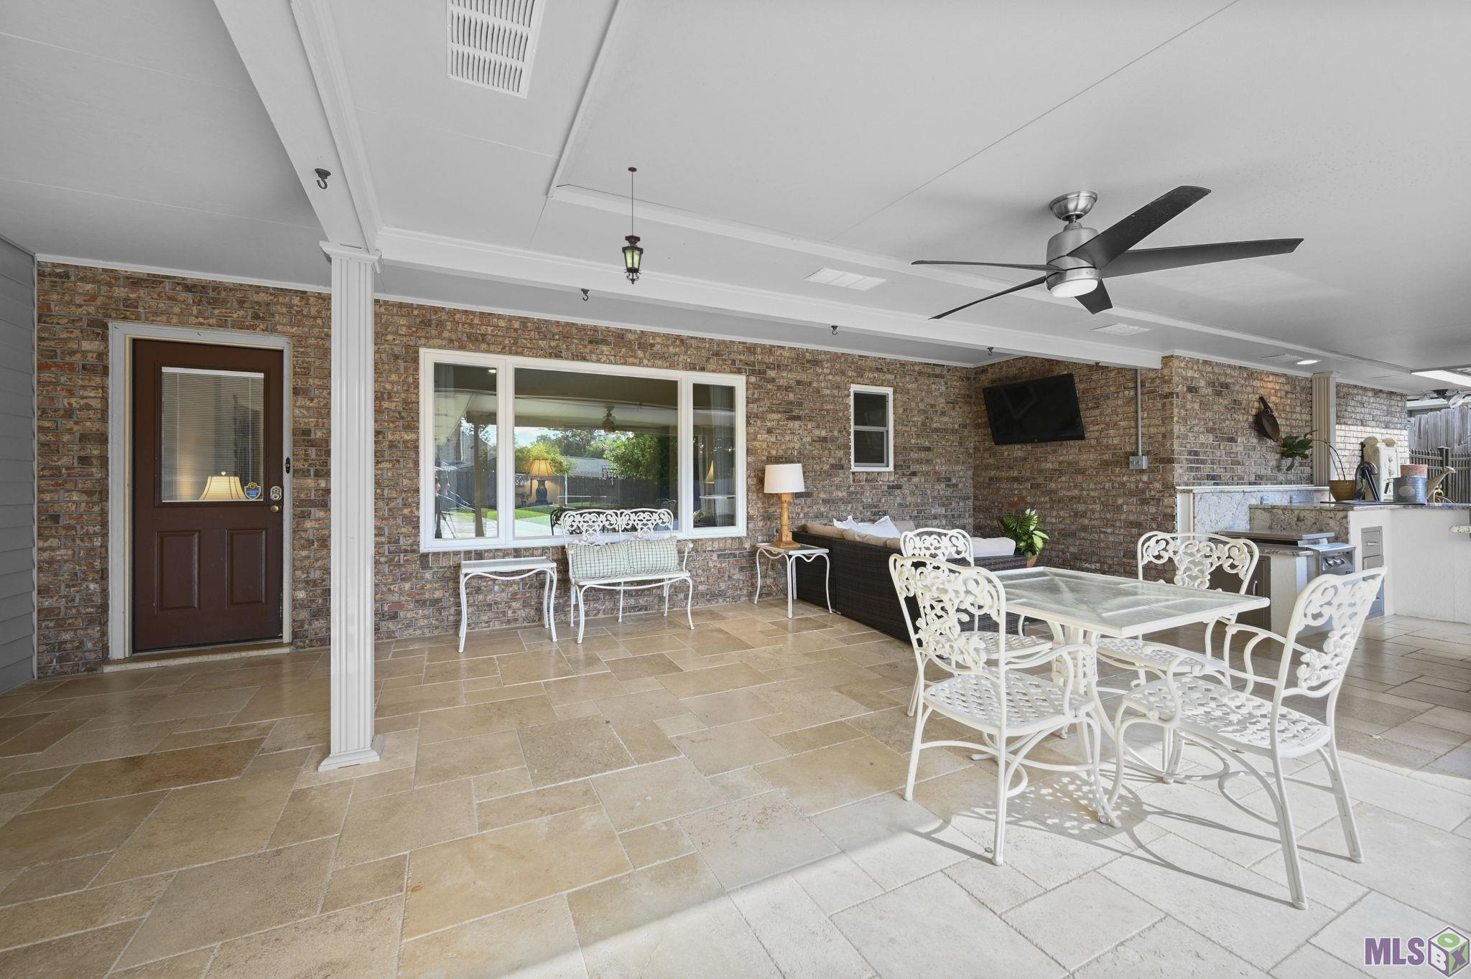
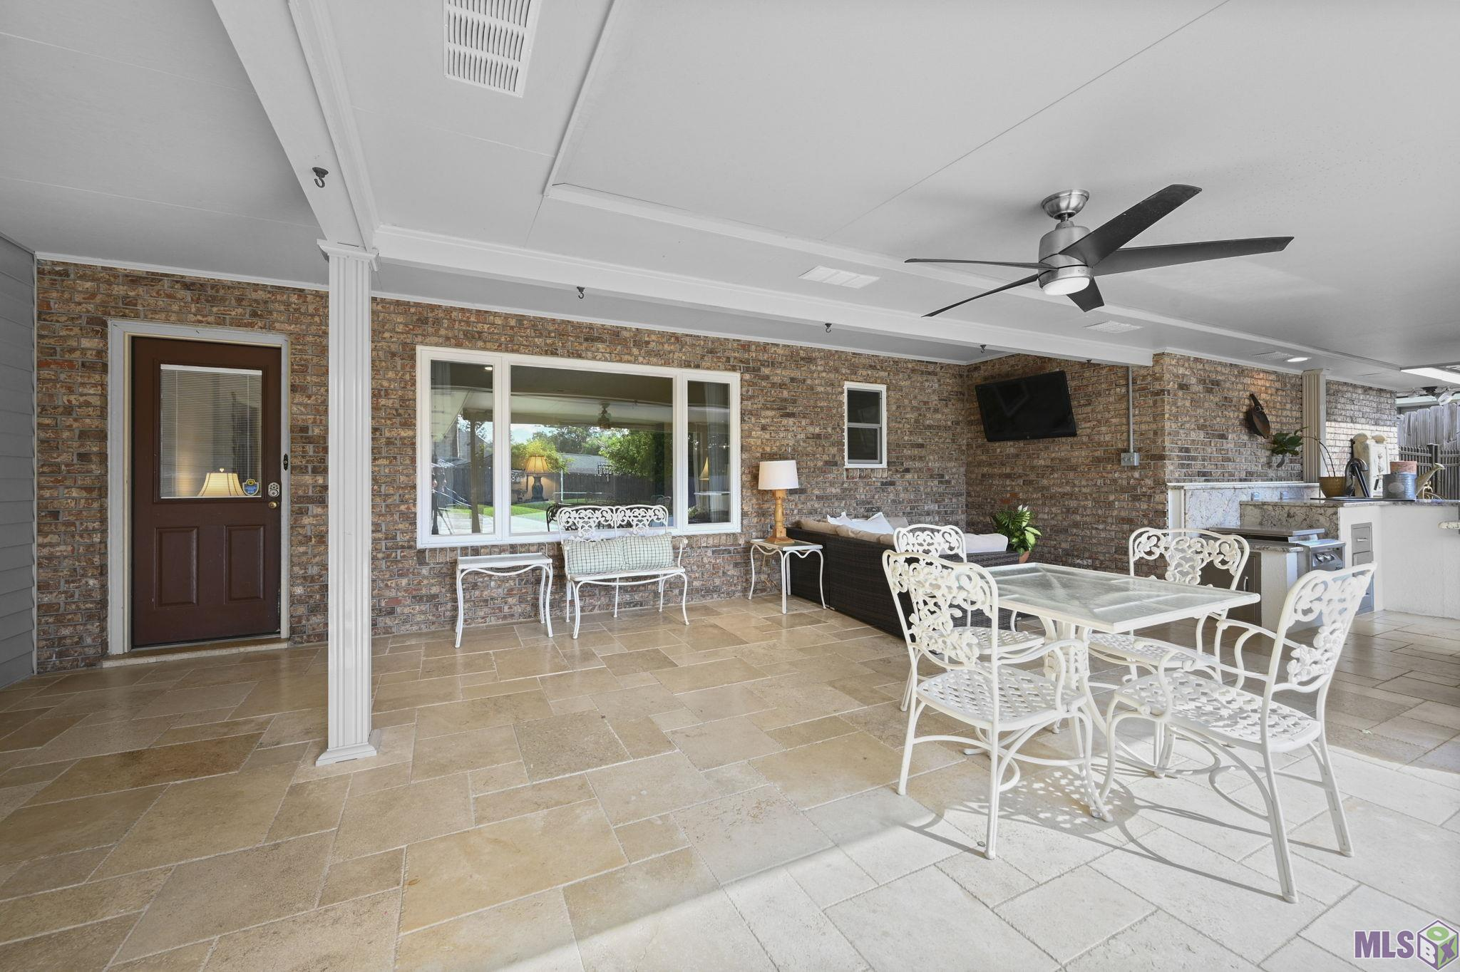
- hanging lantern (632, 227)
